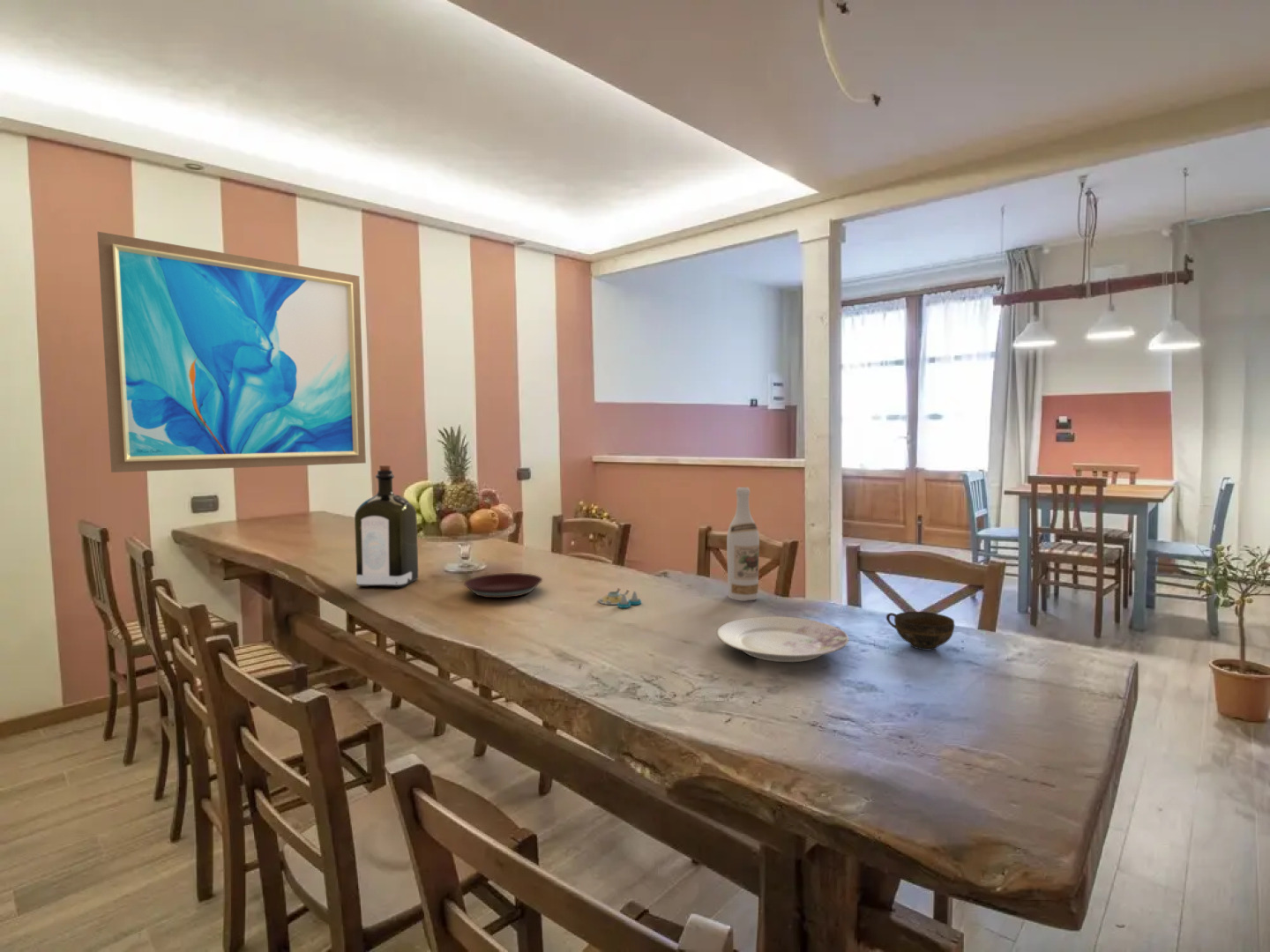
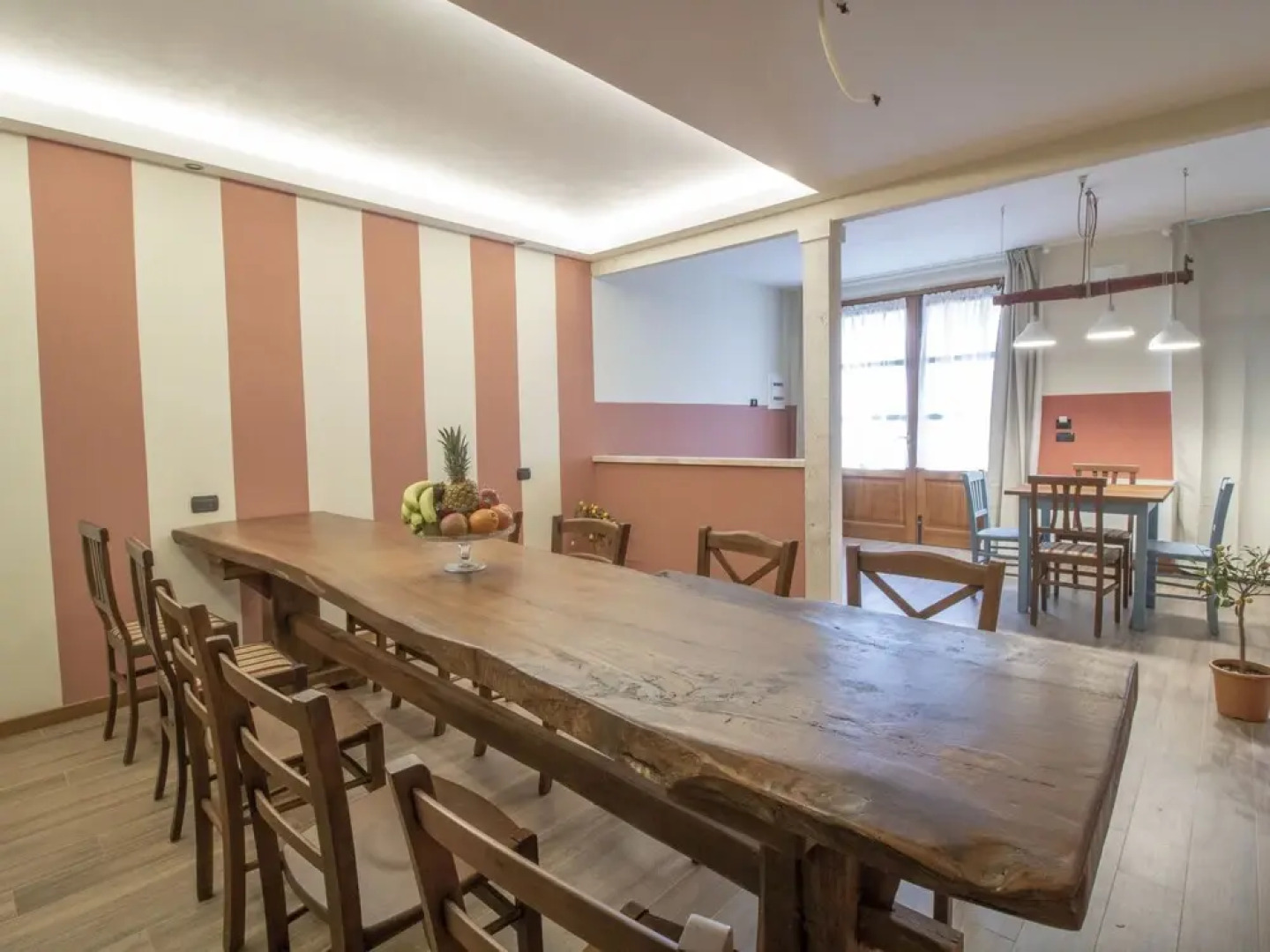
- cup (917, 630)
- plate (504, 586)
- wine bottle (743, 542)
- salt and pepper shaker set (618, 595)
- wall art (250, 362)
- plate (781, 640)
- liquor (386, 524)
